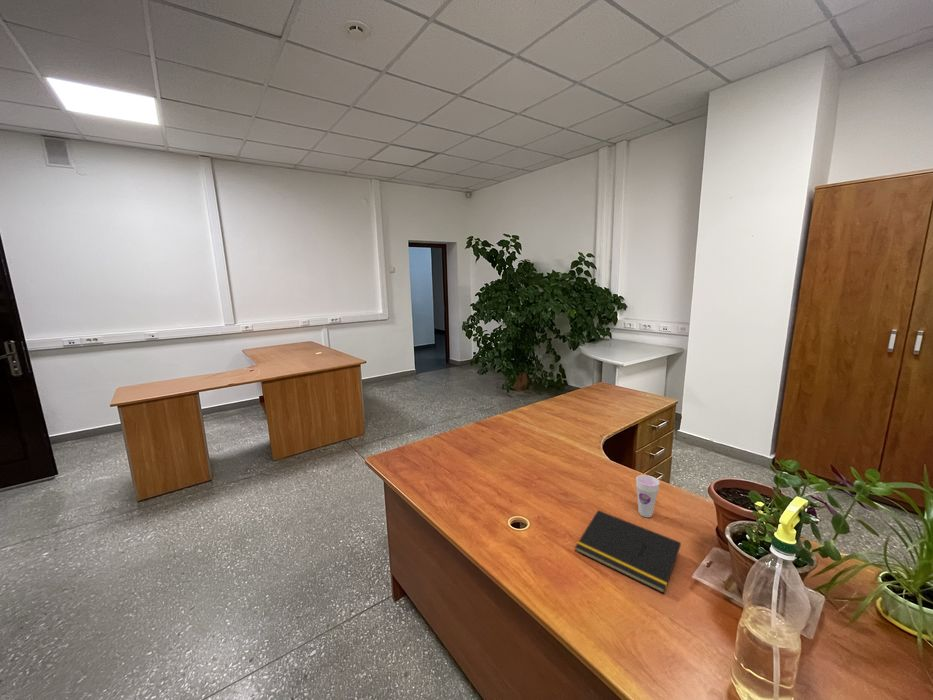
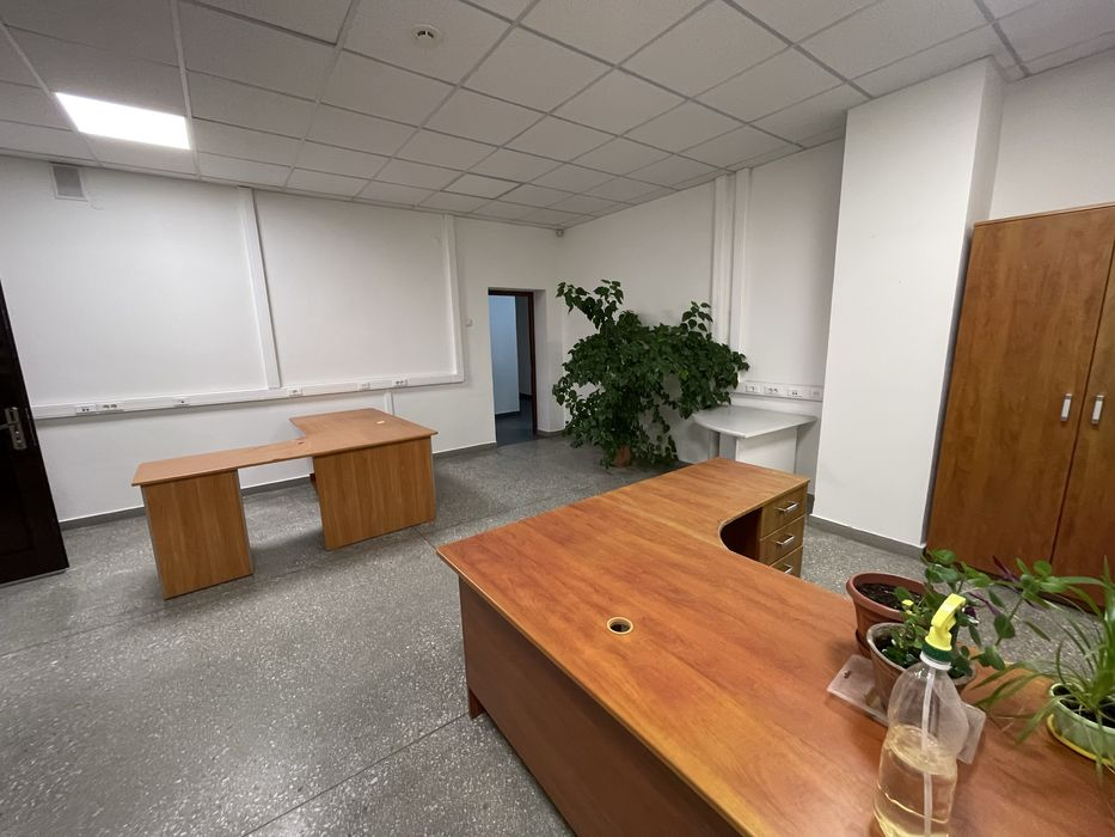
- cup (646, 497)
- notepad (626, 546)
